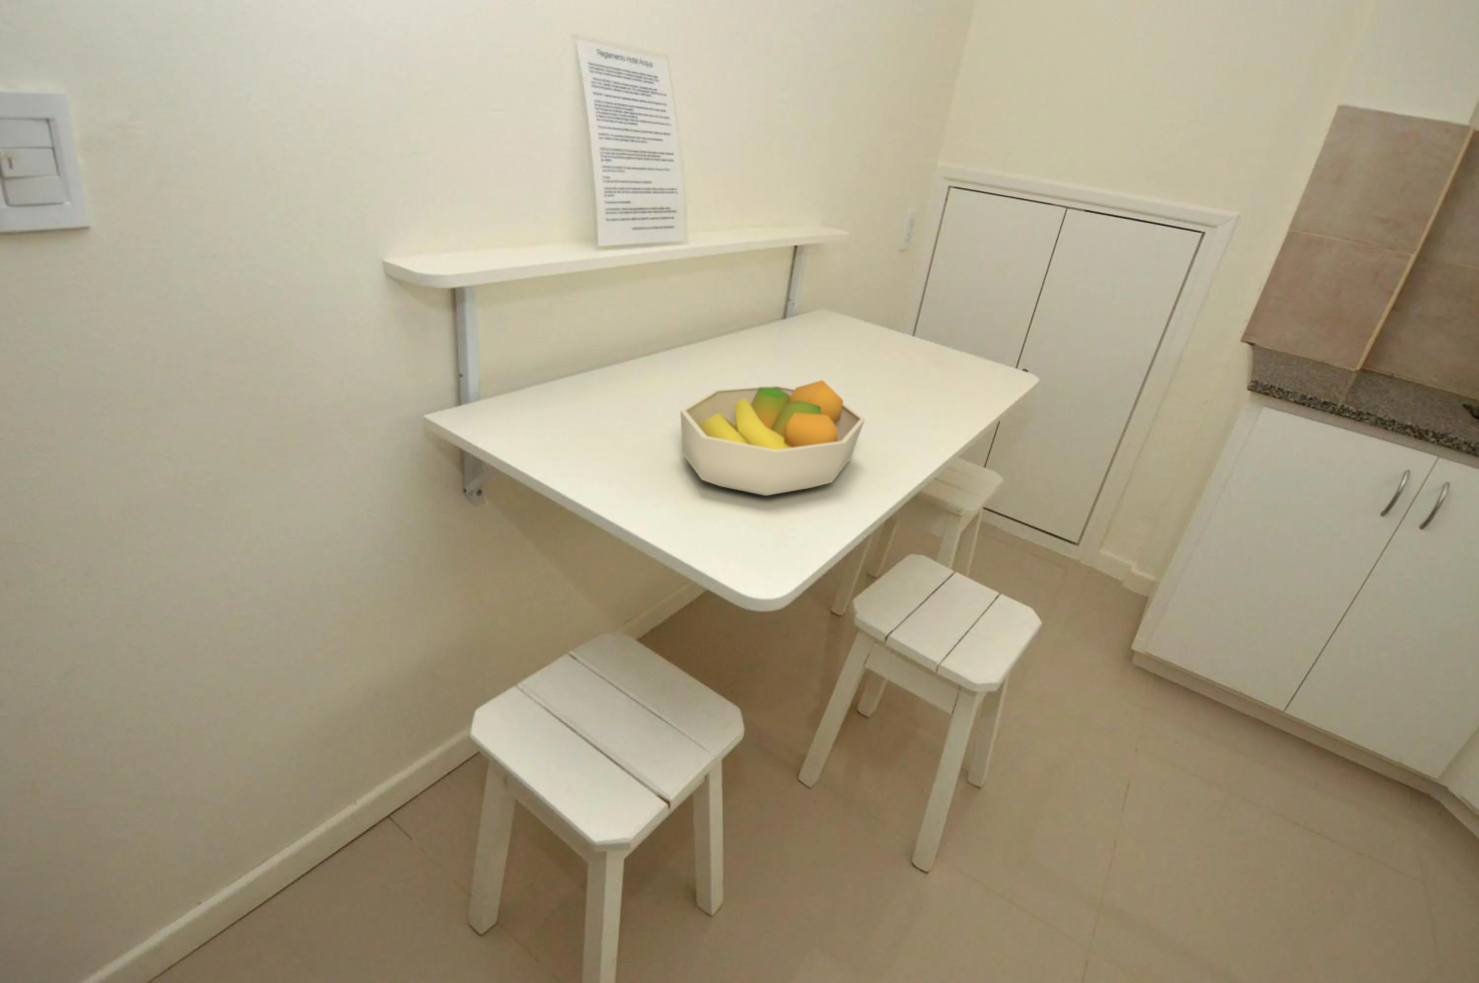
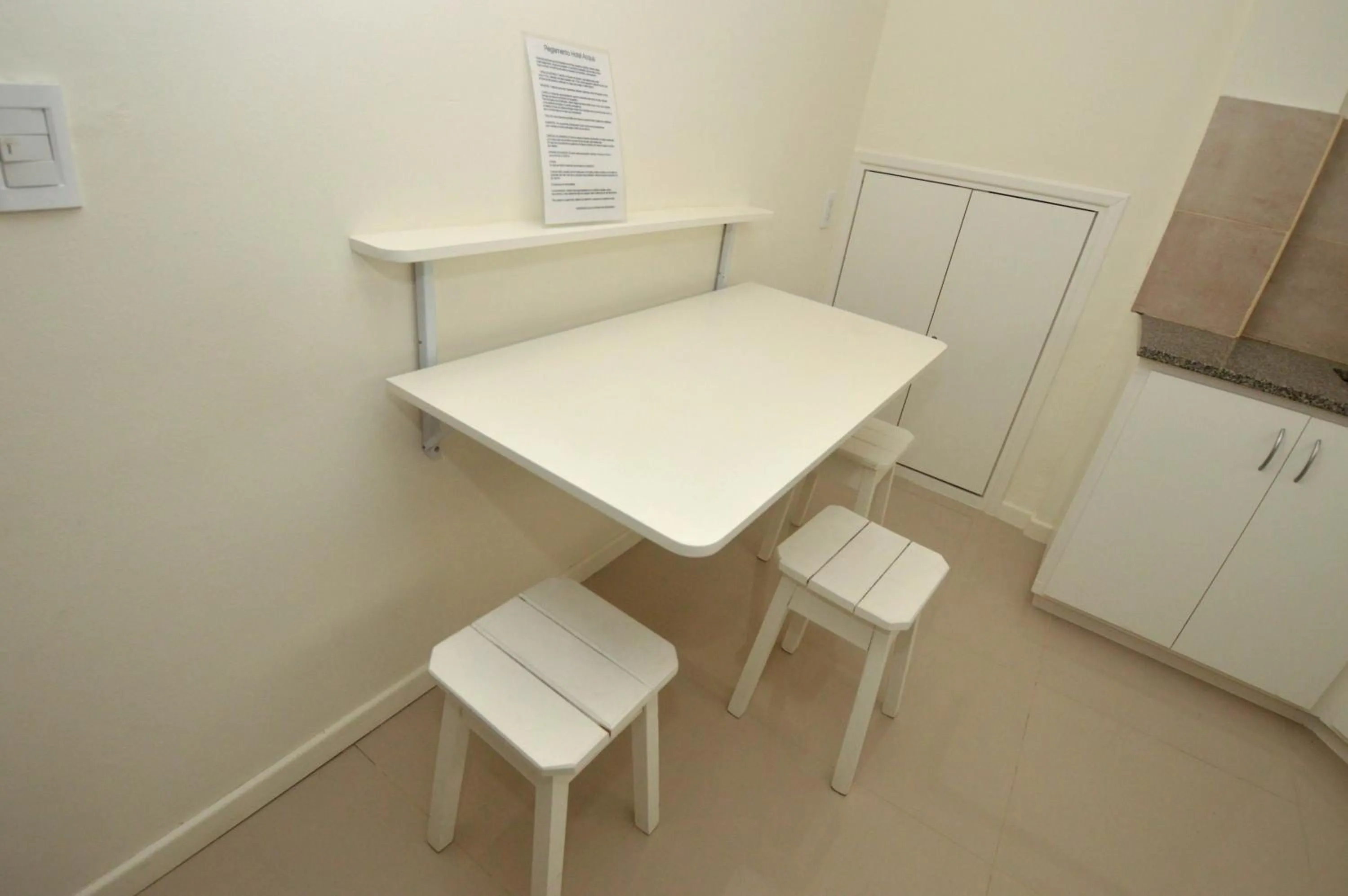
- fruit bowl (774, 429)
